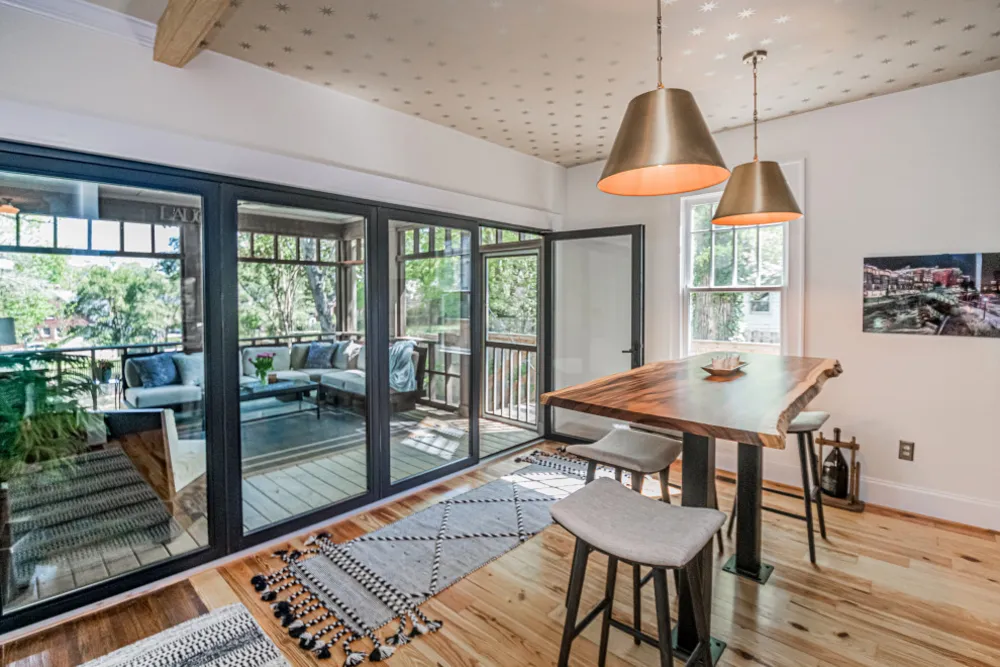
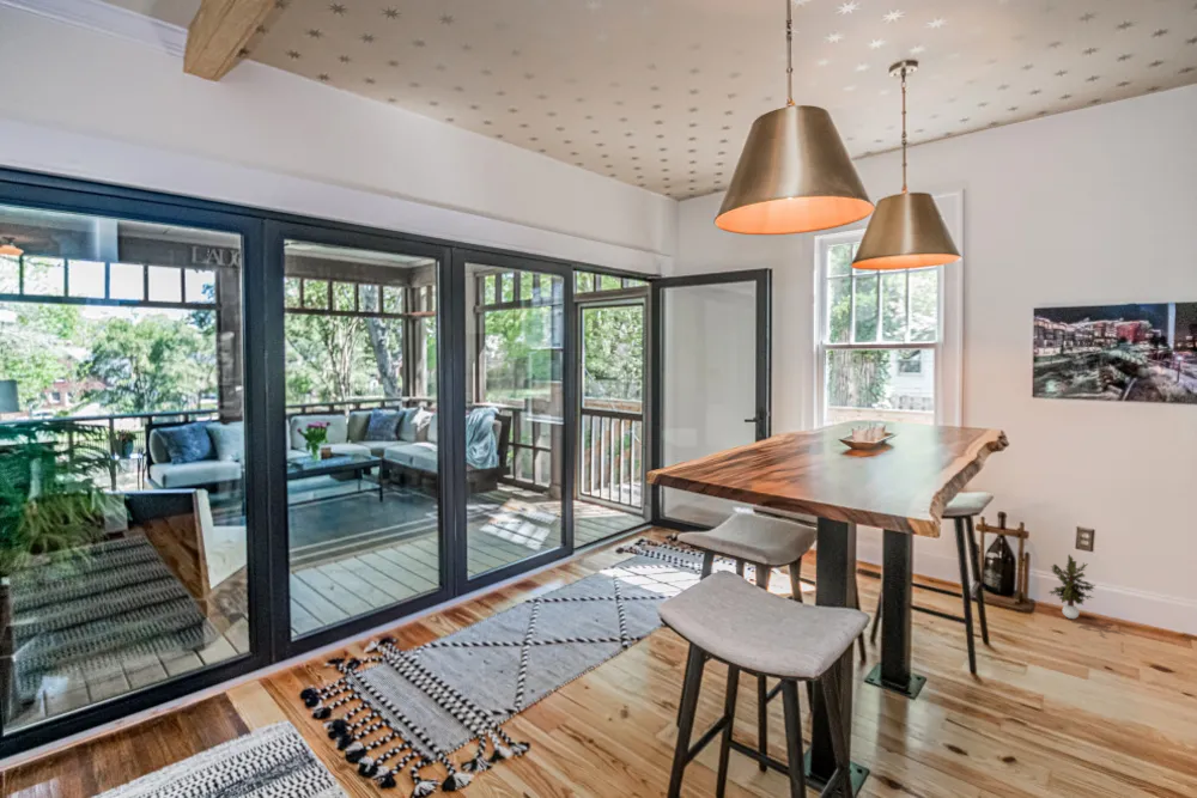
+ potted plant (1070, 587)
